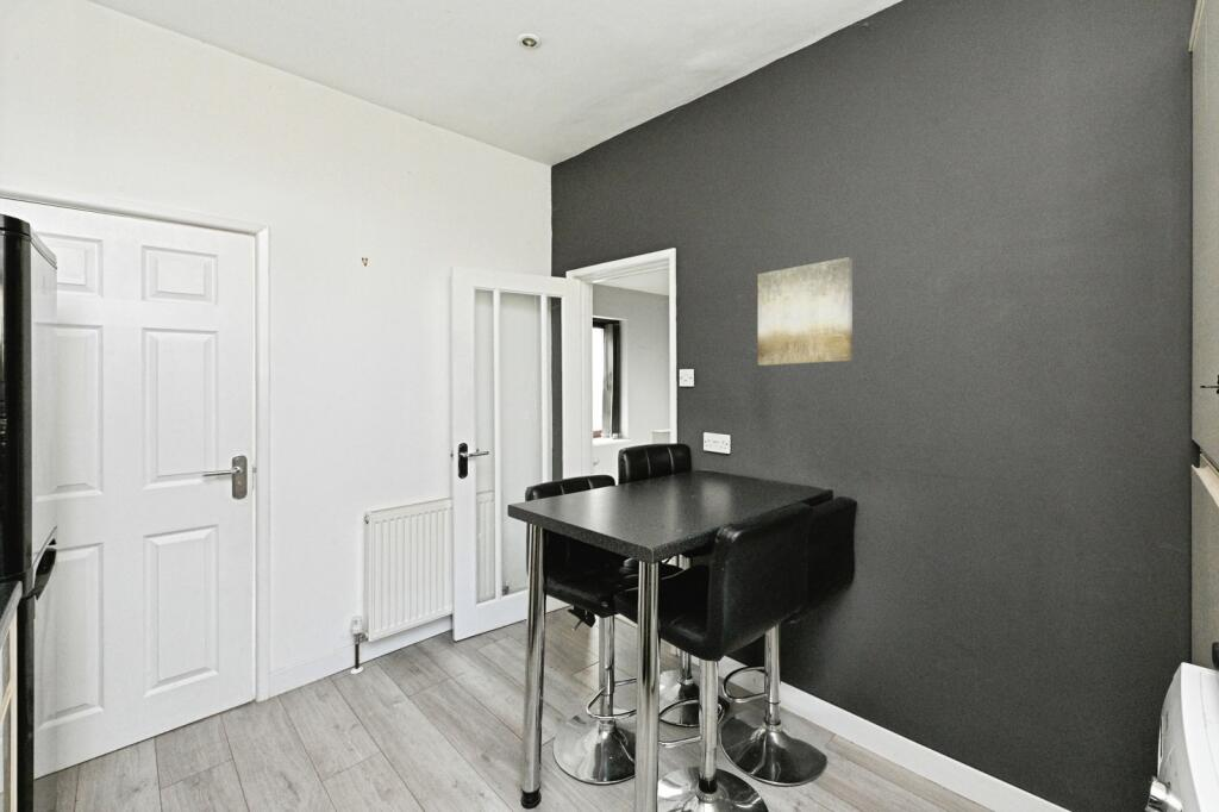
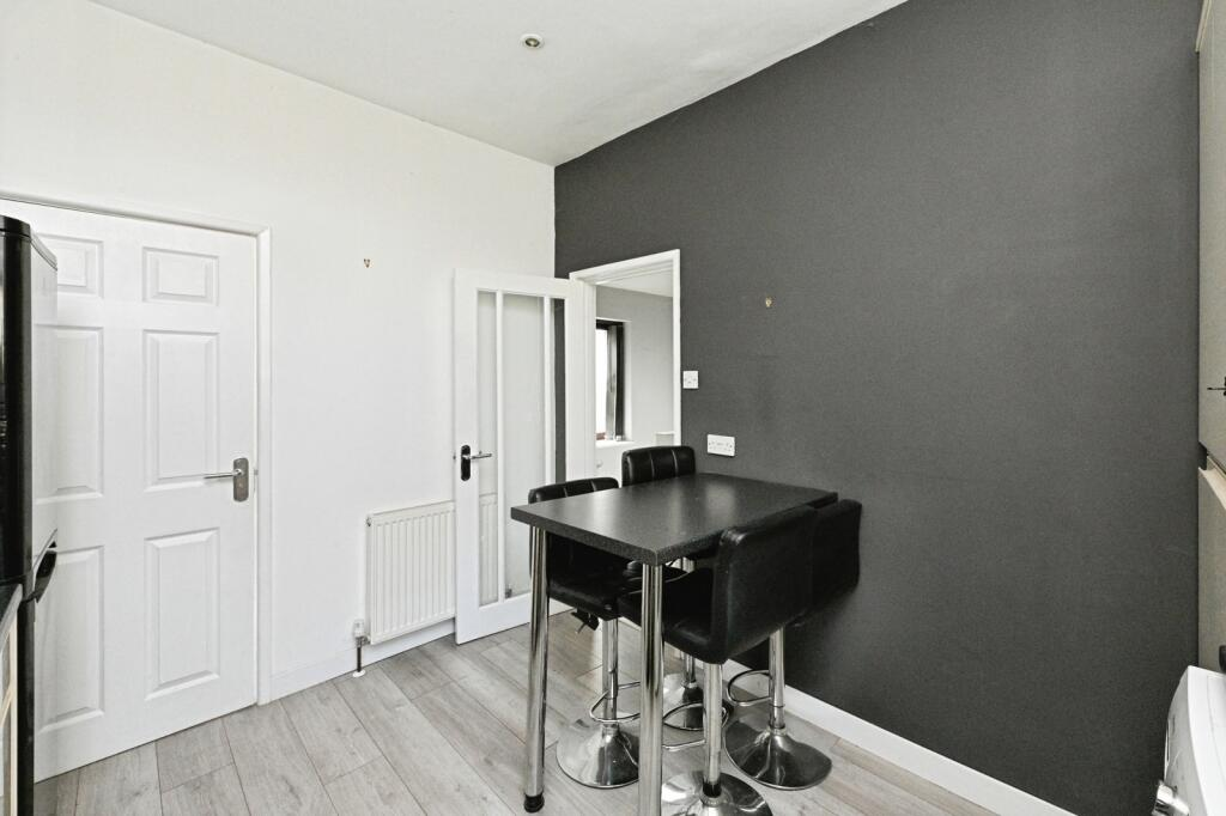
- wall art (802, 314)
